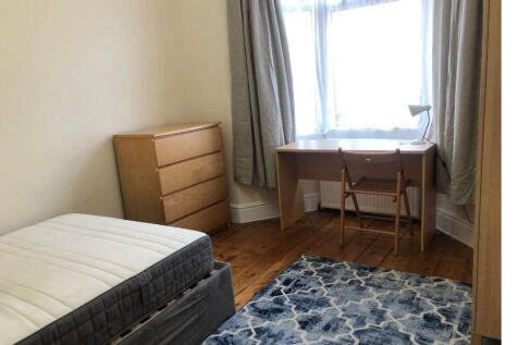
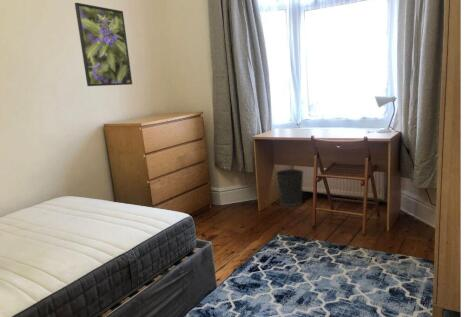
+ wastebasket (290, 187)
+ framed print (105, 47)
